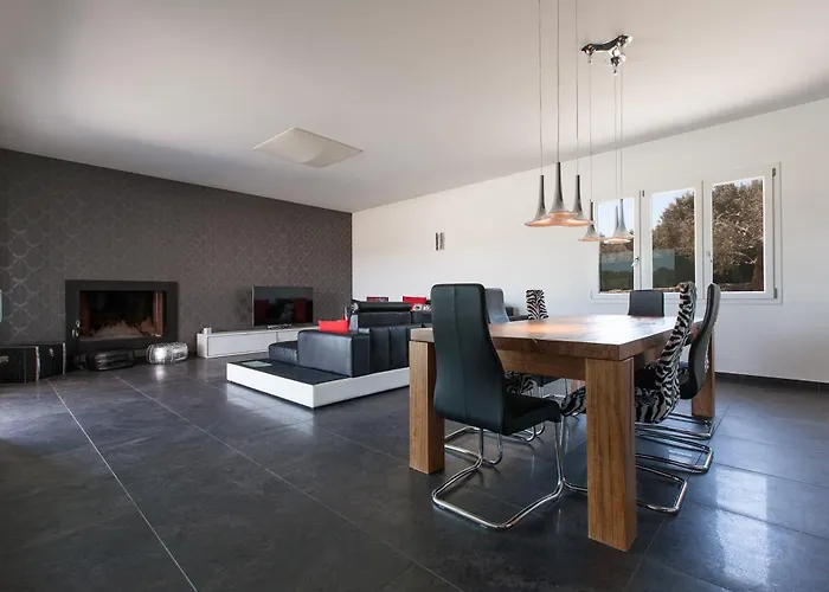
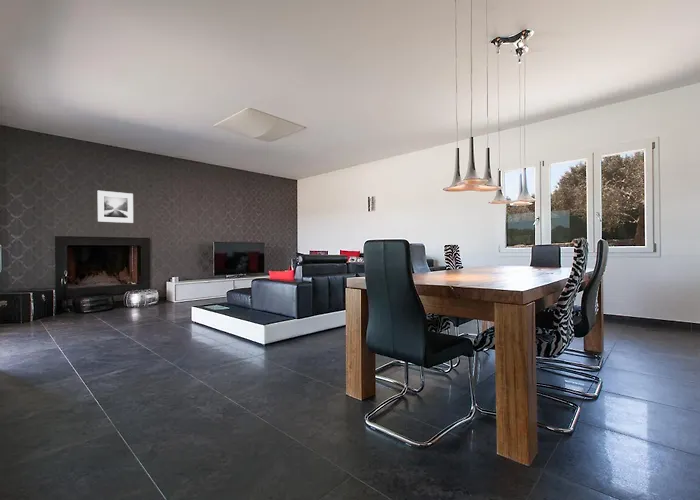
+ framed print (115, 207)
